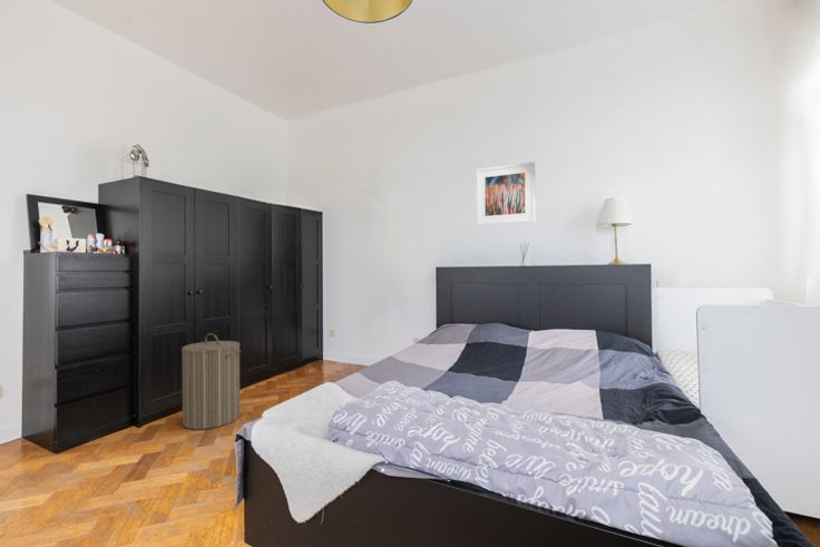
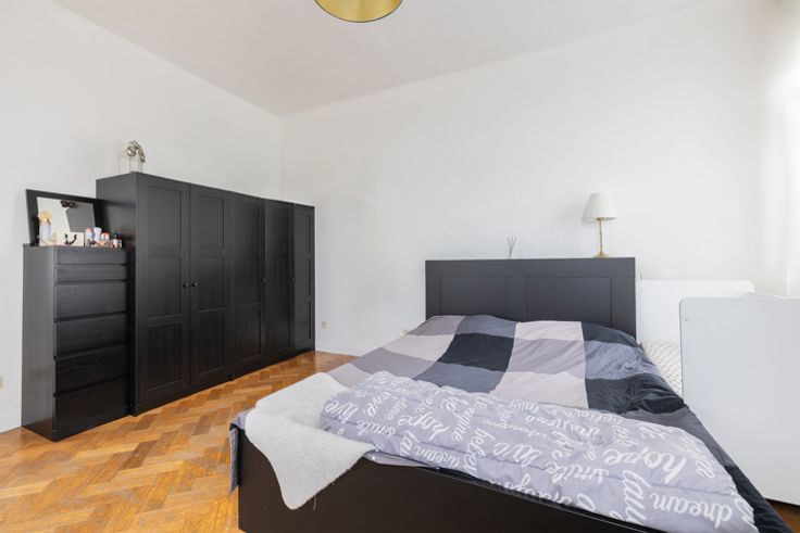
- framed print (505, 194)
- laundry hamper (212, 375)
